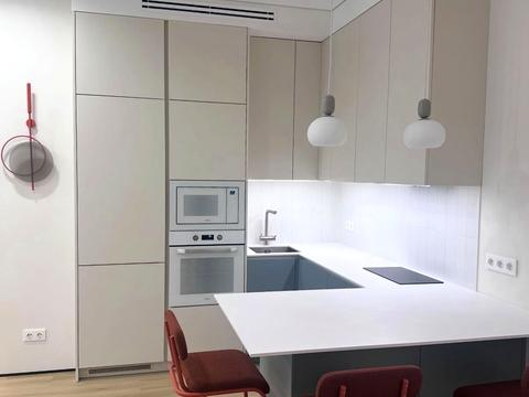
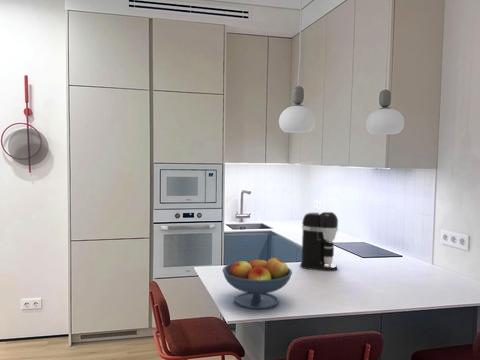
+ coffee maker (319, 239)
+ fruit bowl (256, 280)
